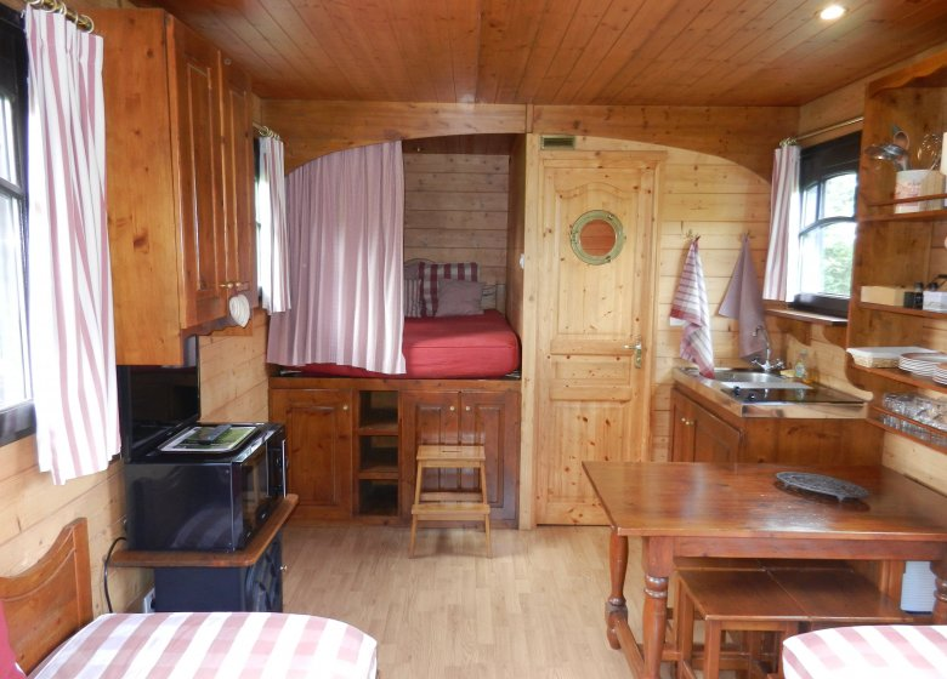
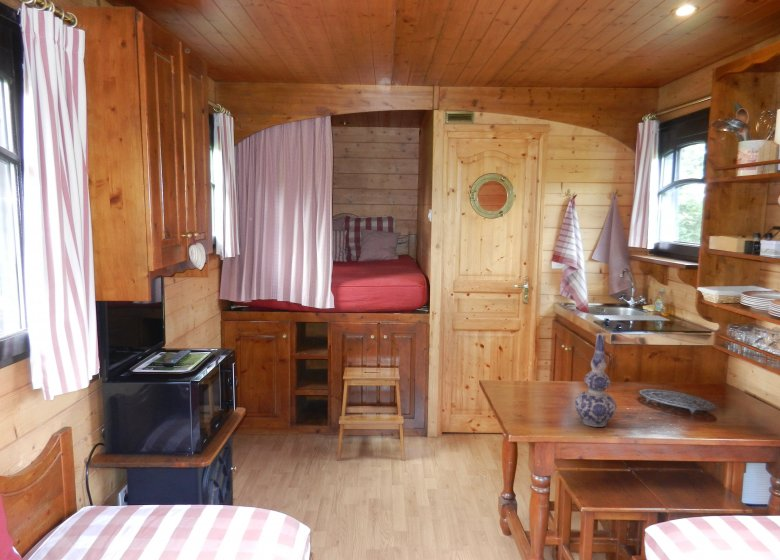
+ vase (596, 378)
